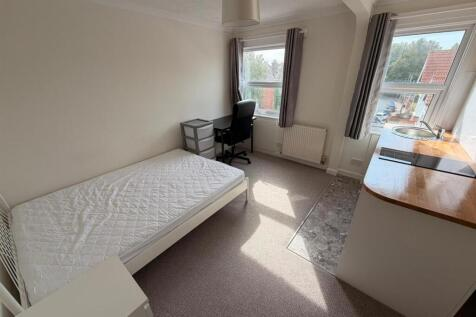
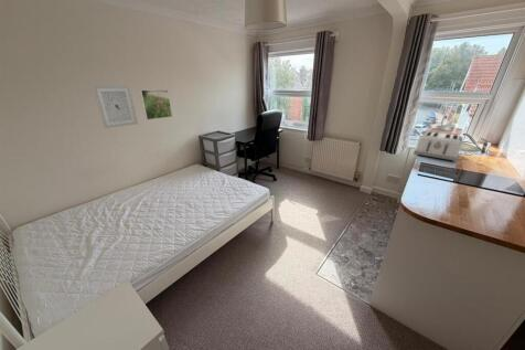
+ wall art (117, 106)
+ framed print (157, 104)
+ toaster (438, 145)
